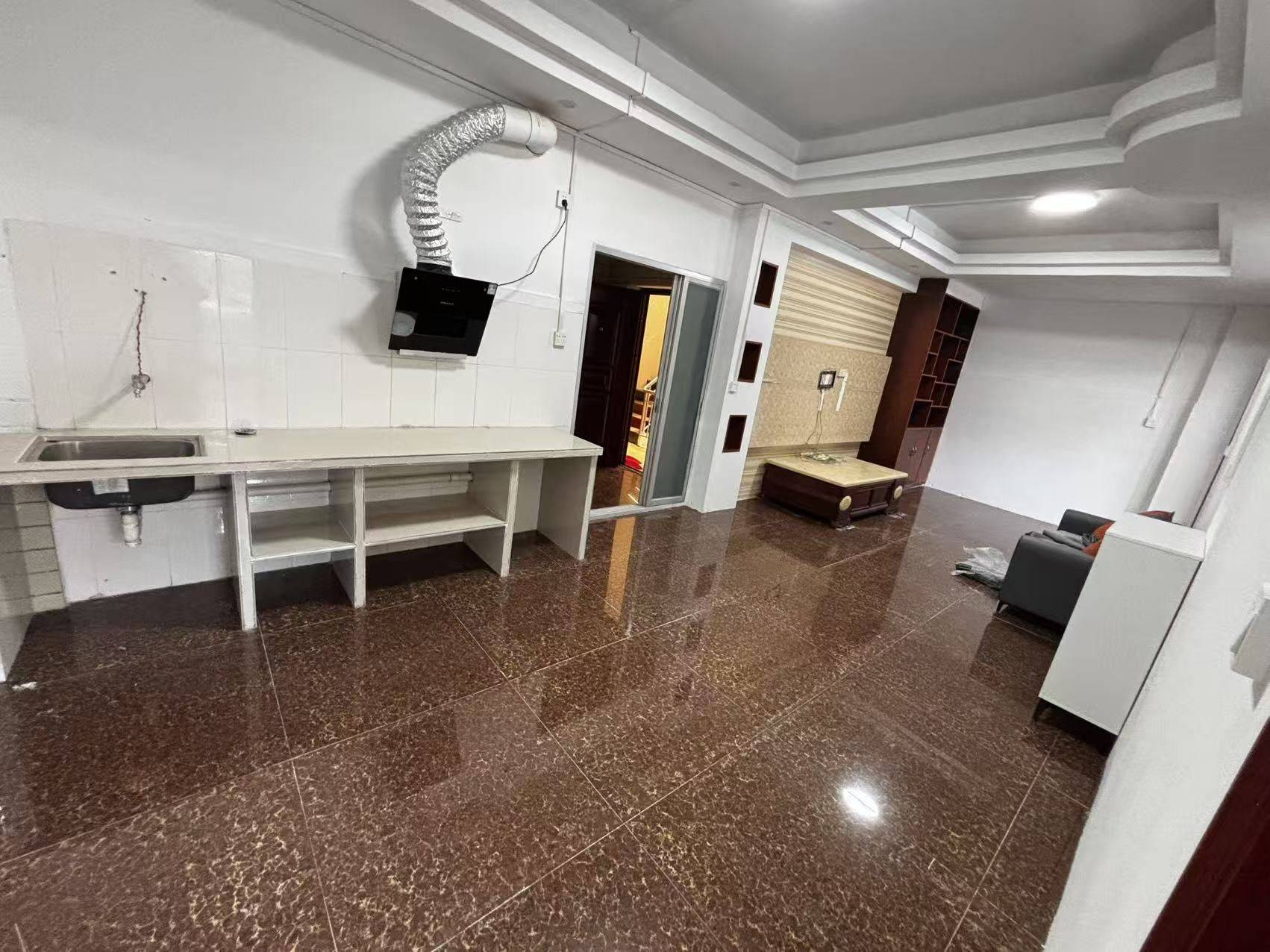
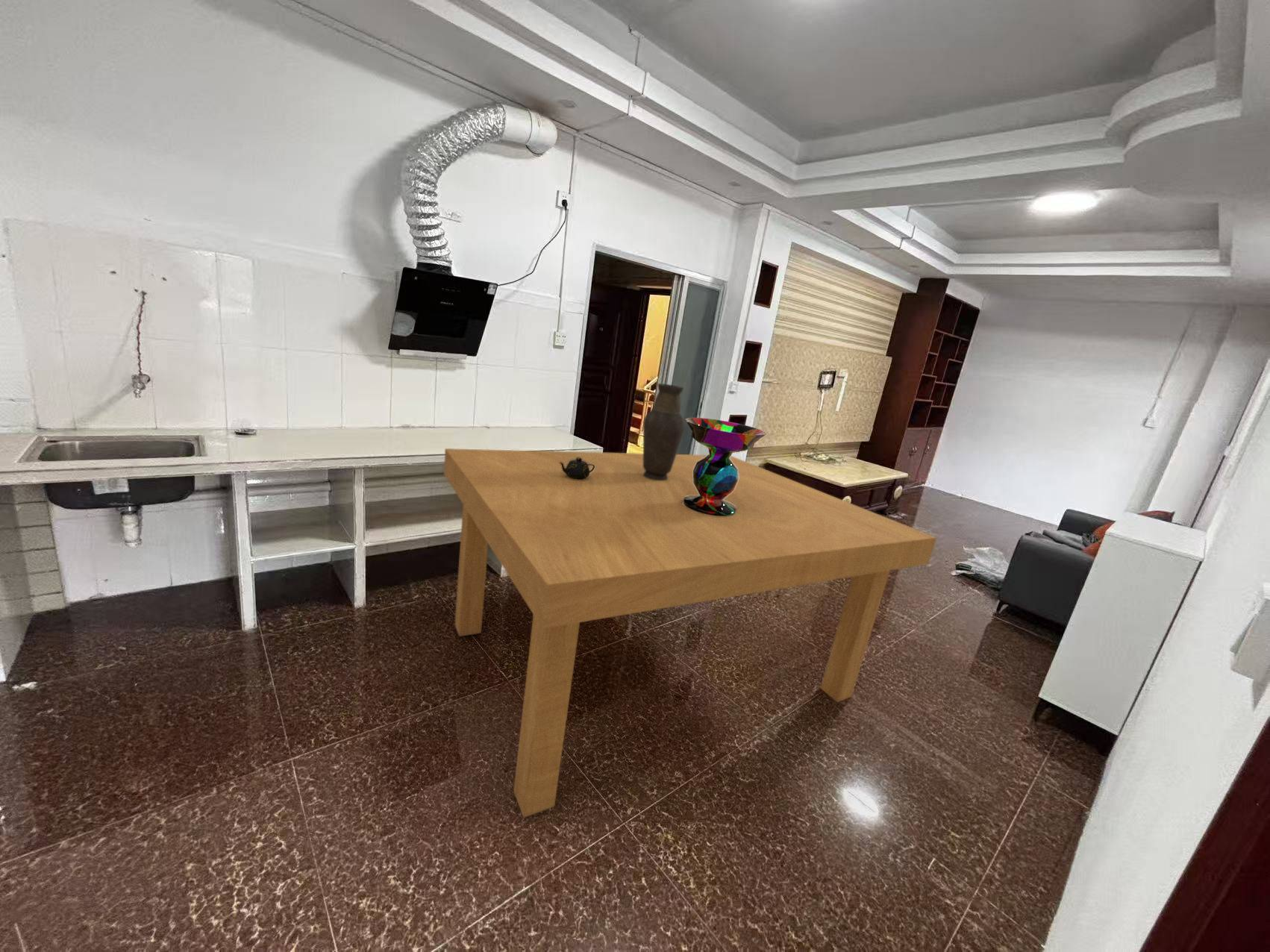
+ decorative bowl (717, 466)
+ vase (663, 432)
+ teapot (576, 467)
+ dining table (664, 580)
